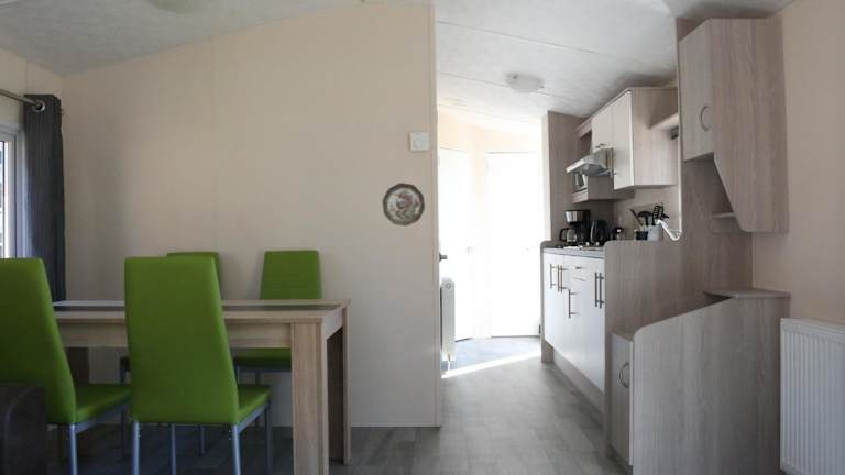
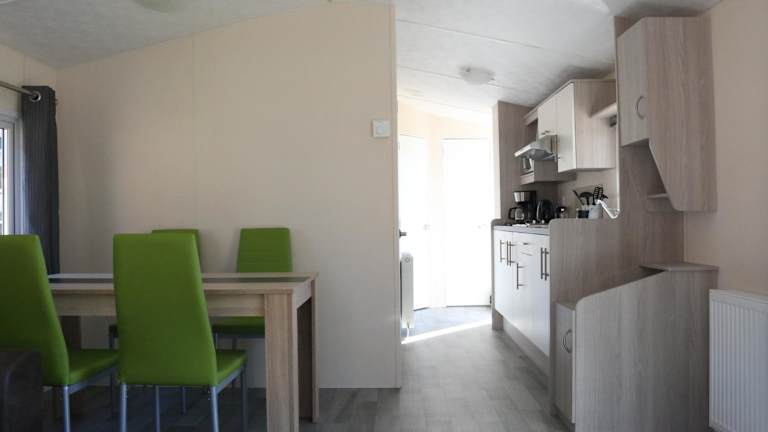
- decorative plate (403, 203)
